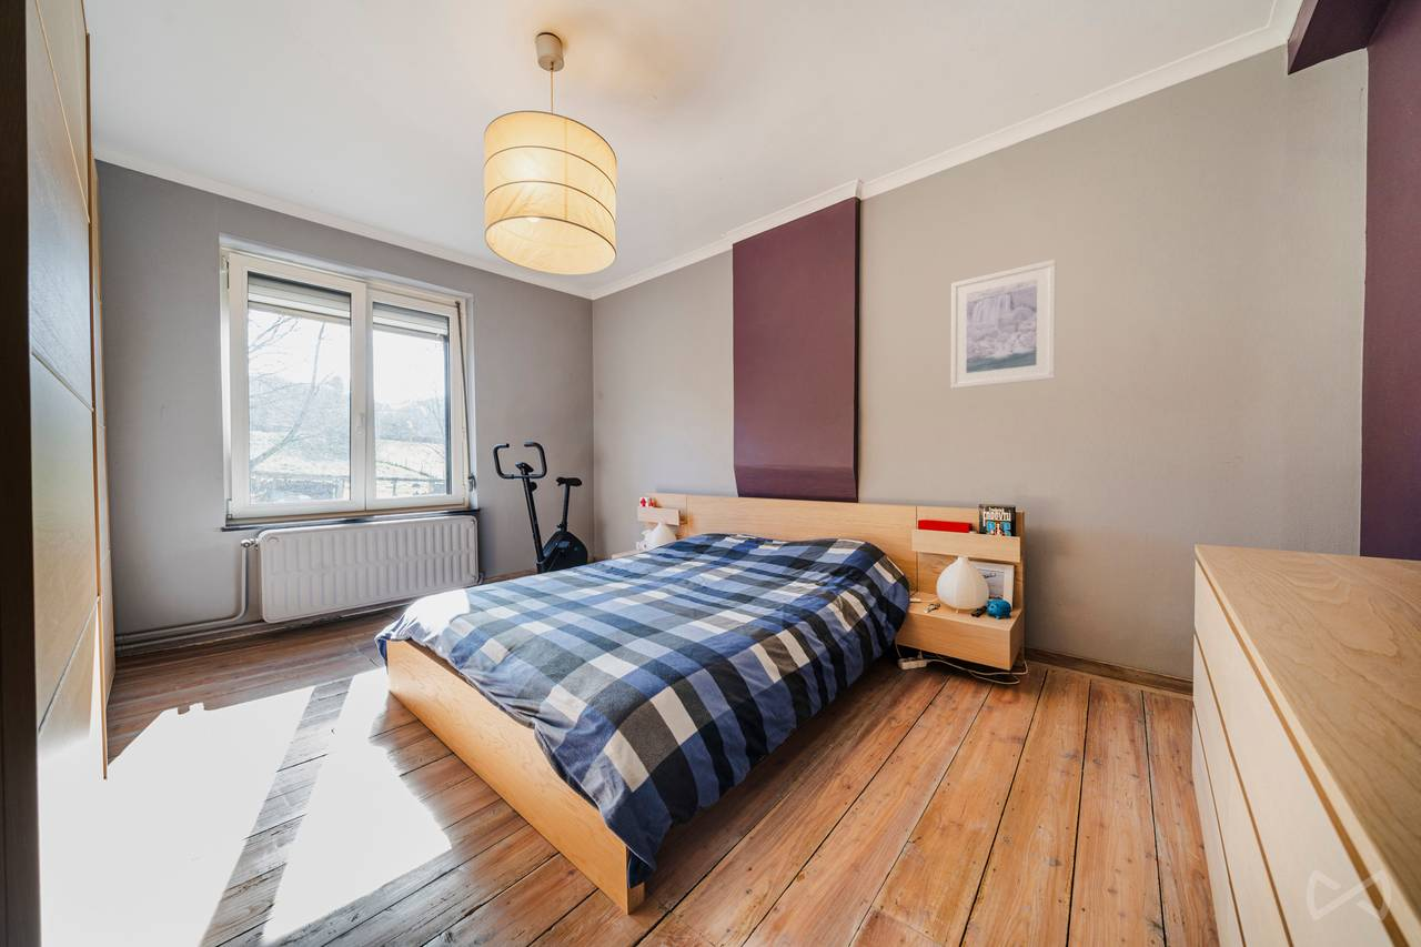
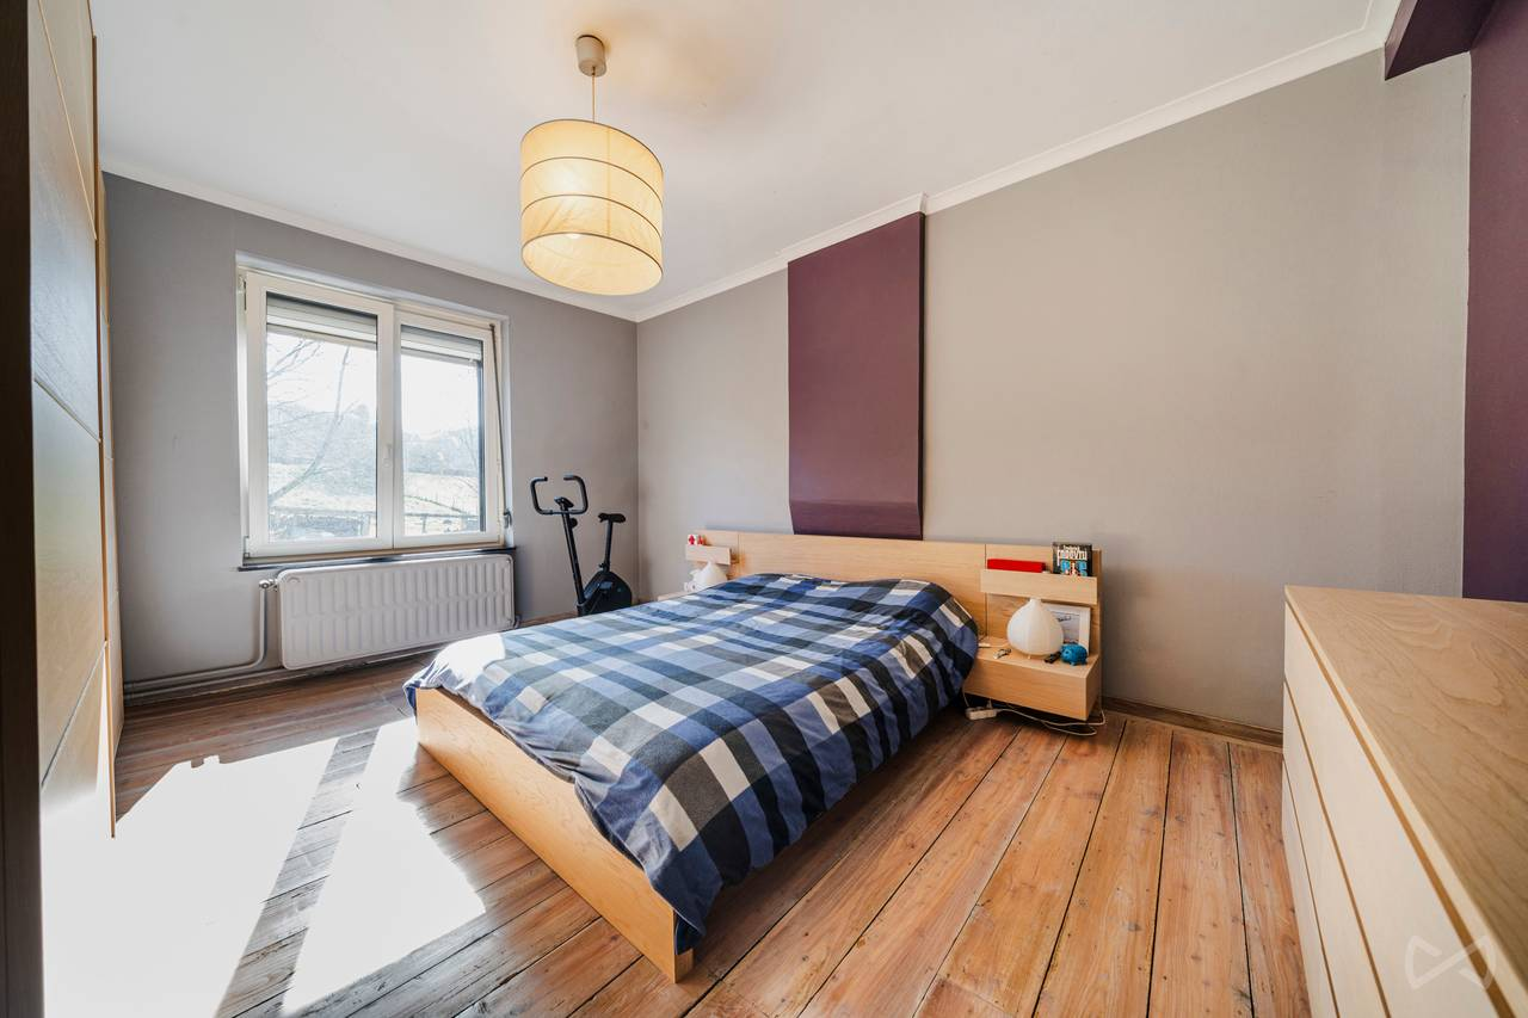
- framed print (1000, 328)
